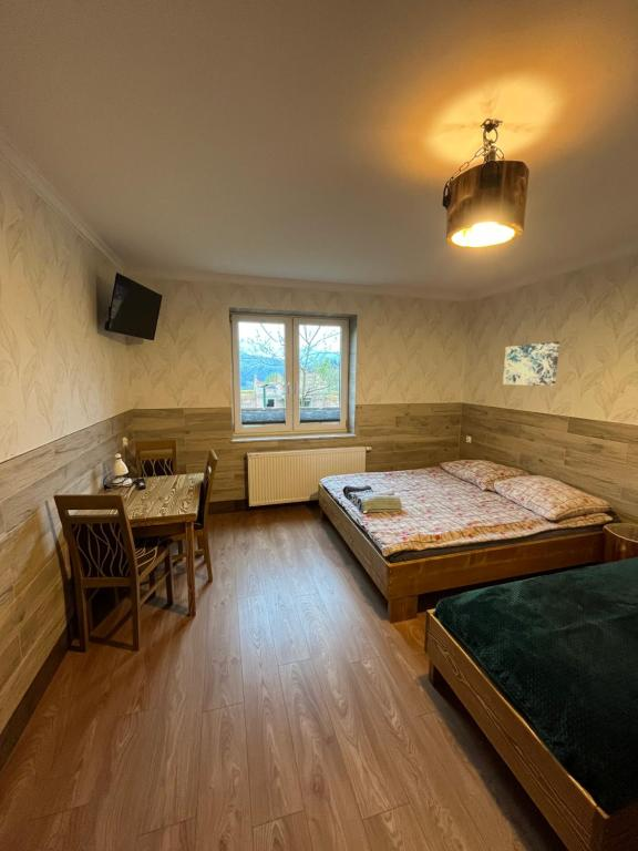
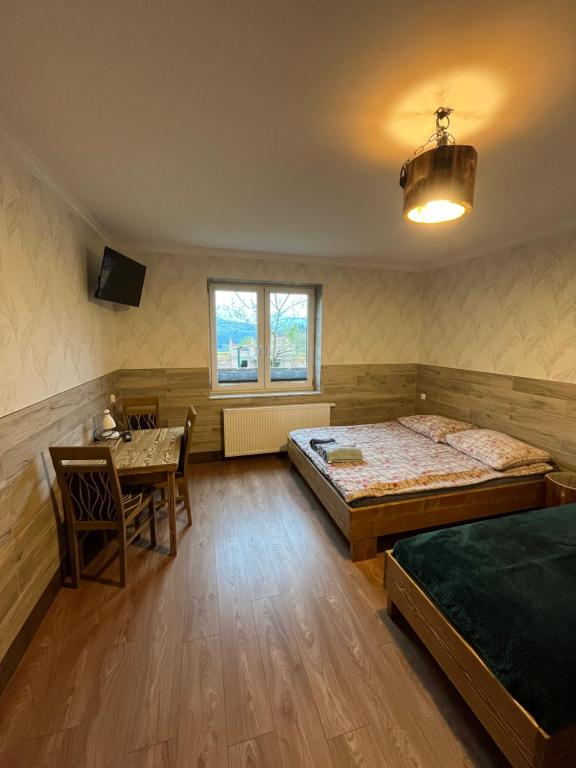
- wall art (528, 365)
